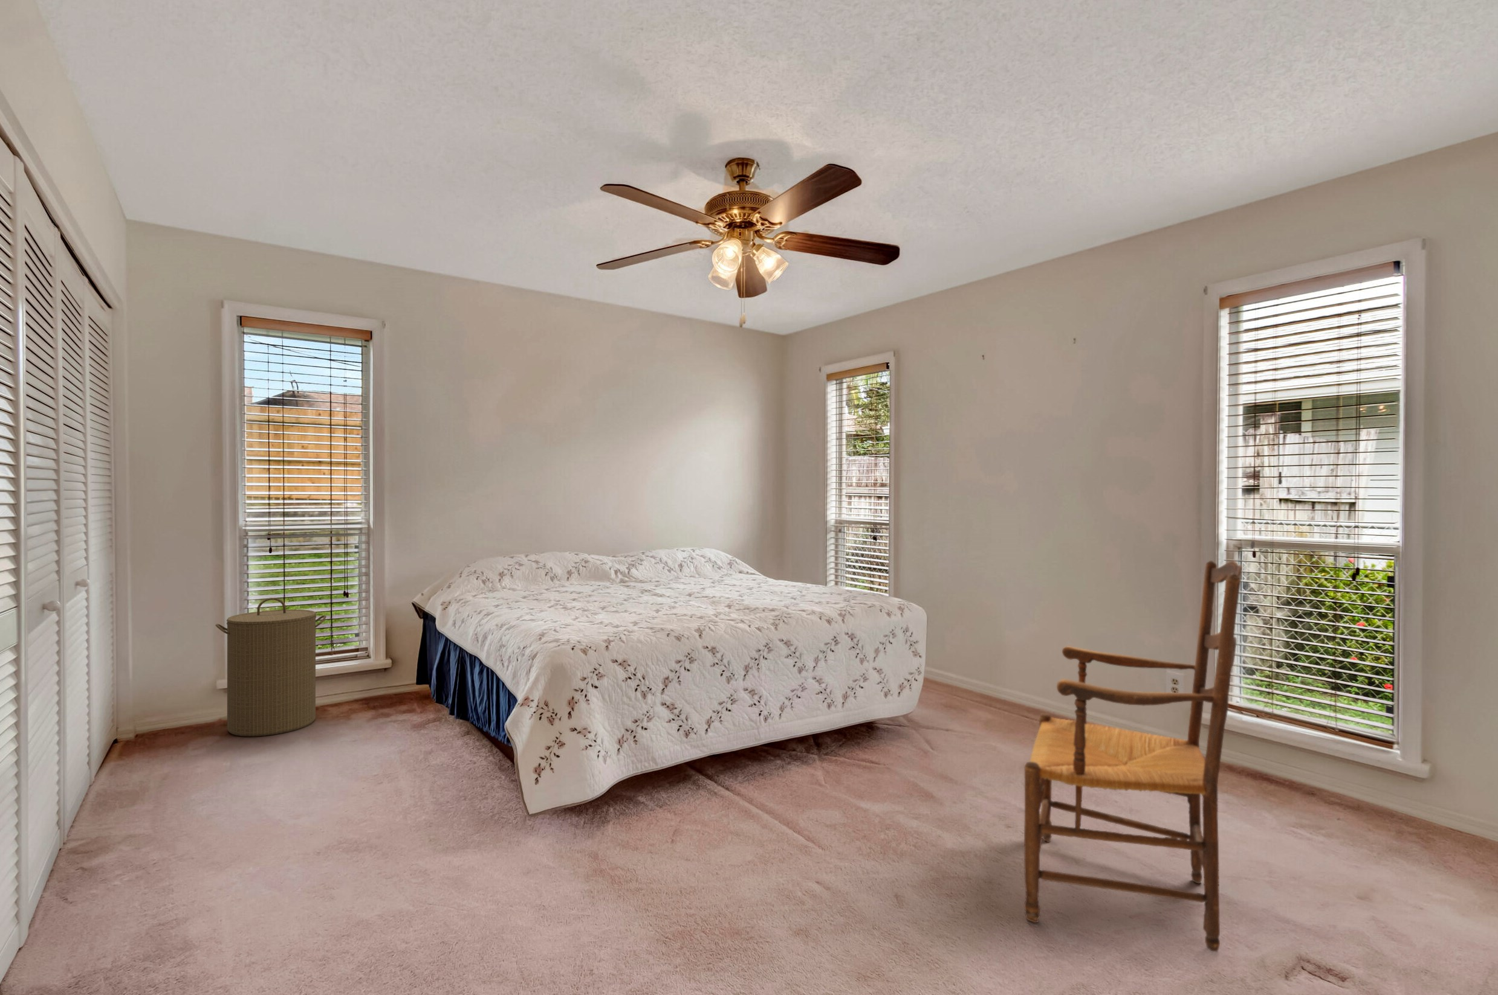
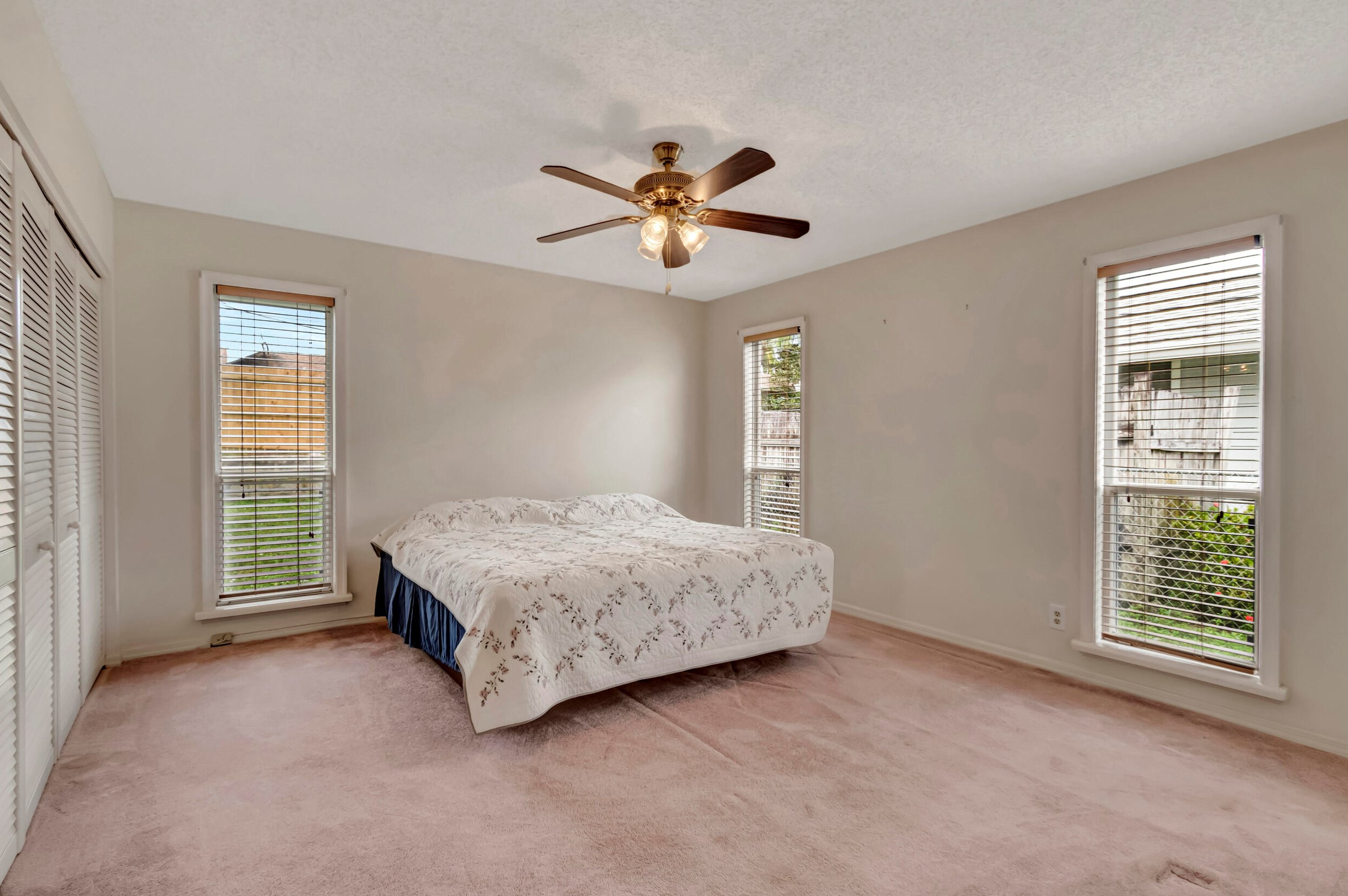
- armchair (1128, 730)
- laundry hamper (272, 661)
